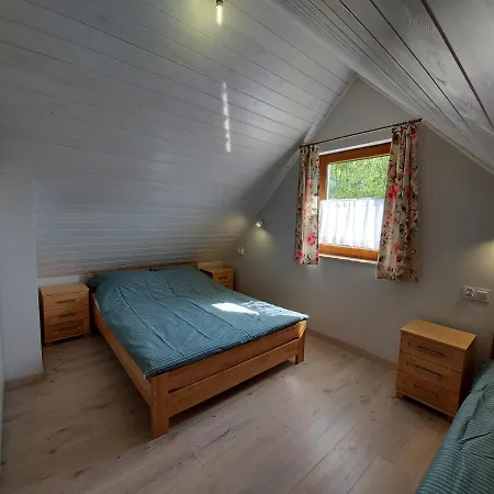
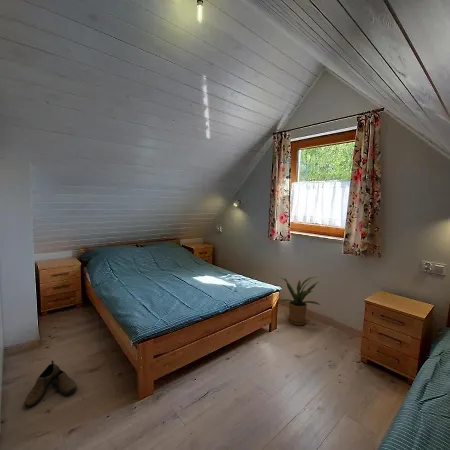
+ house plant (298, 297)
+ shoe (48, 381)
